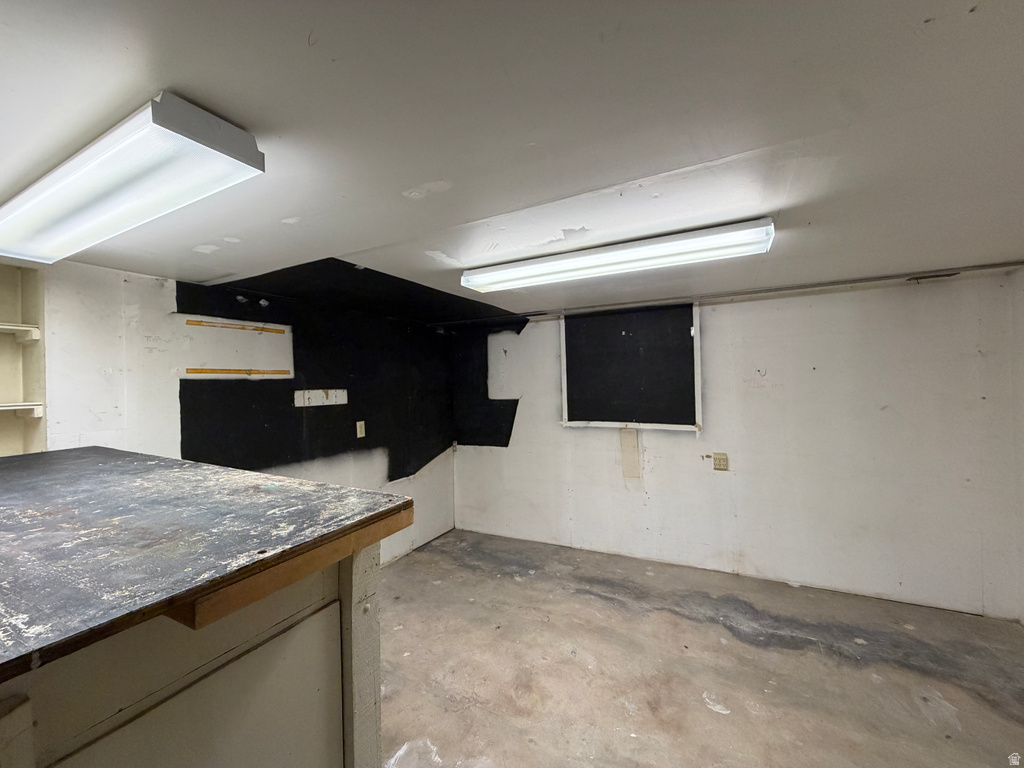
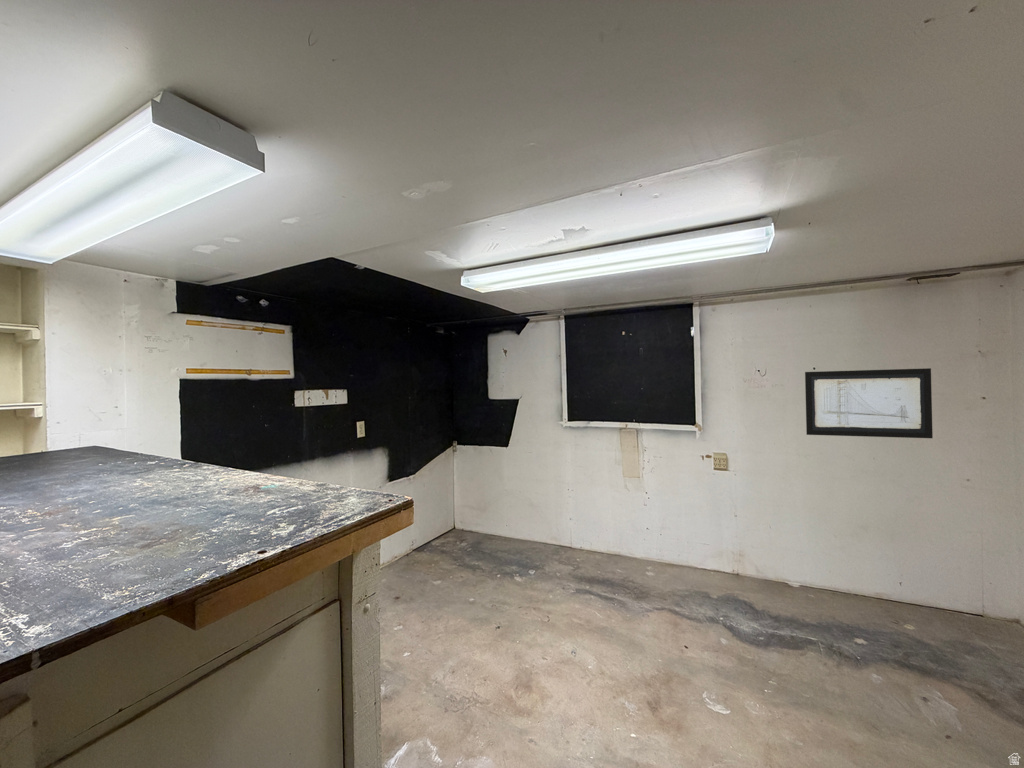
+ wall art (865, 403)
